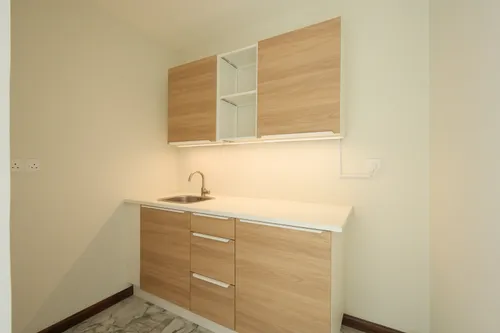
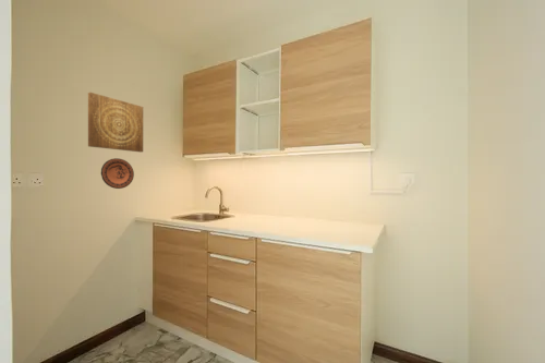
+ wall art (118, 124)
+ decorative plate (118, 173)
